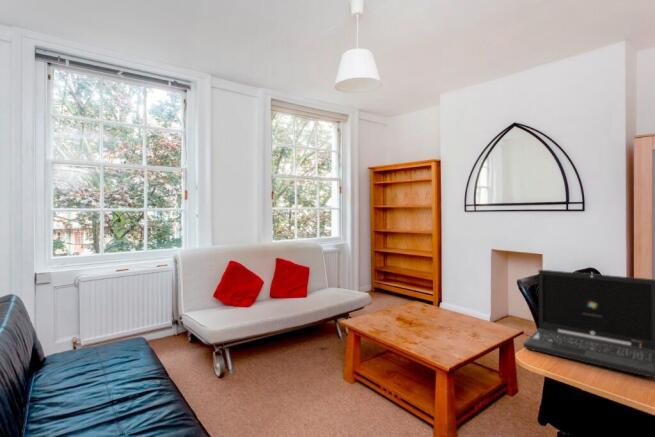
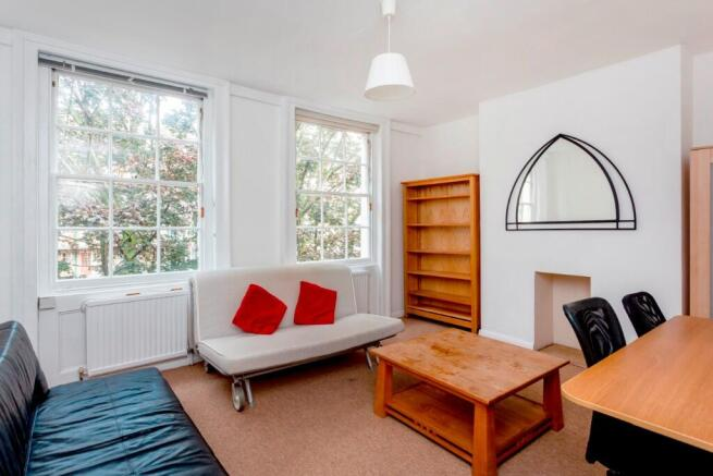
- laptop (588, 315)
